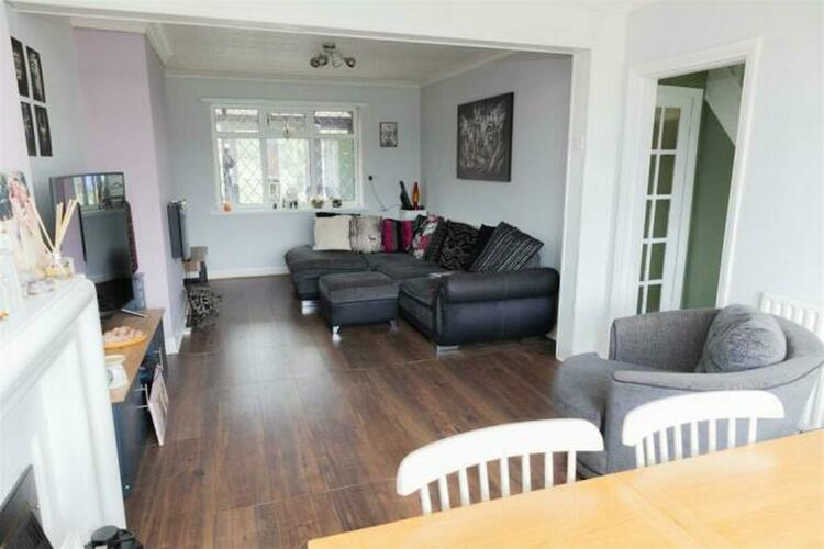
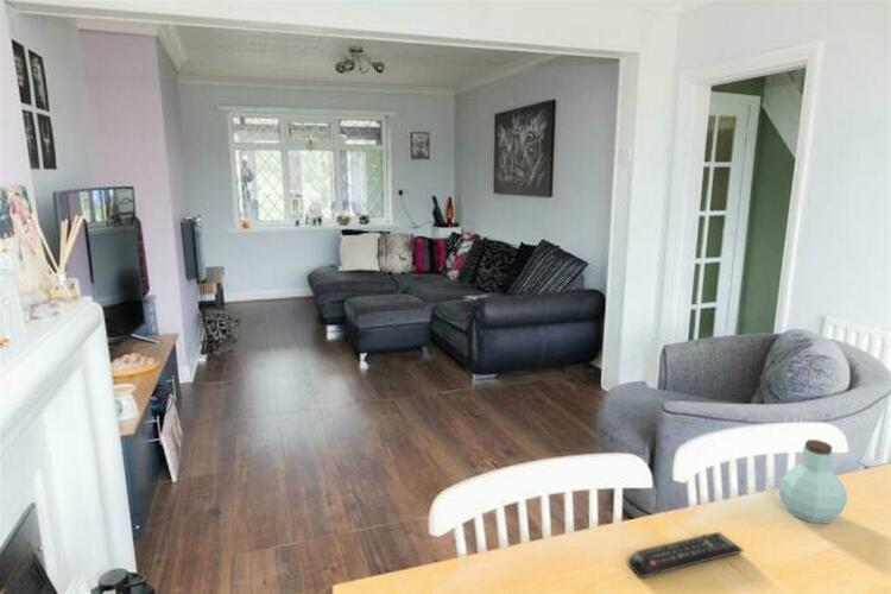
+ remote control (687, 554)
+ jar (814, 478)
